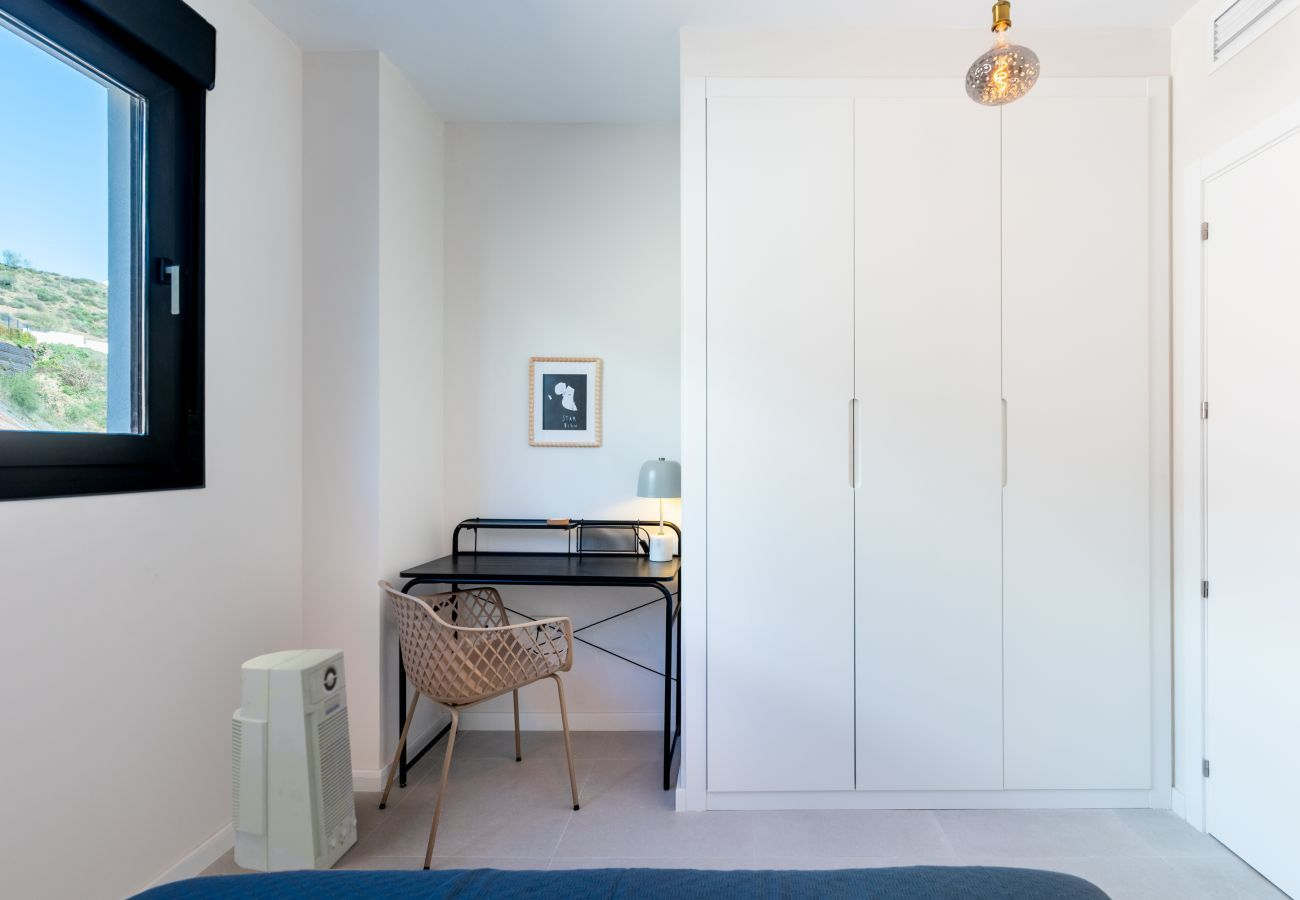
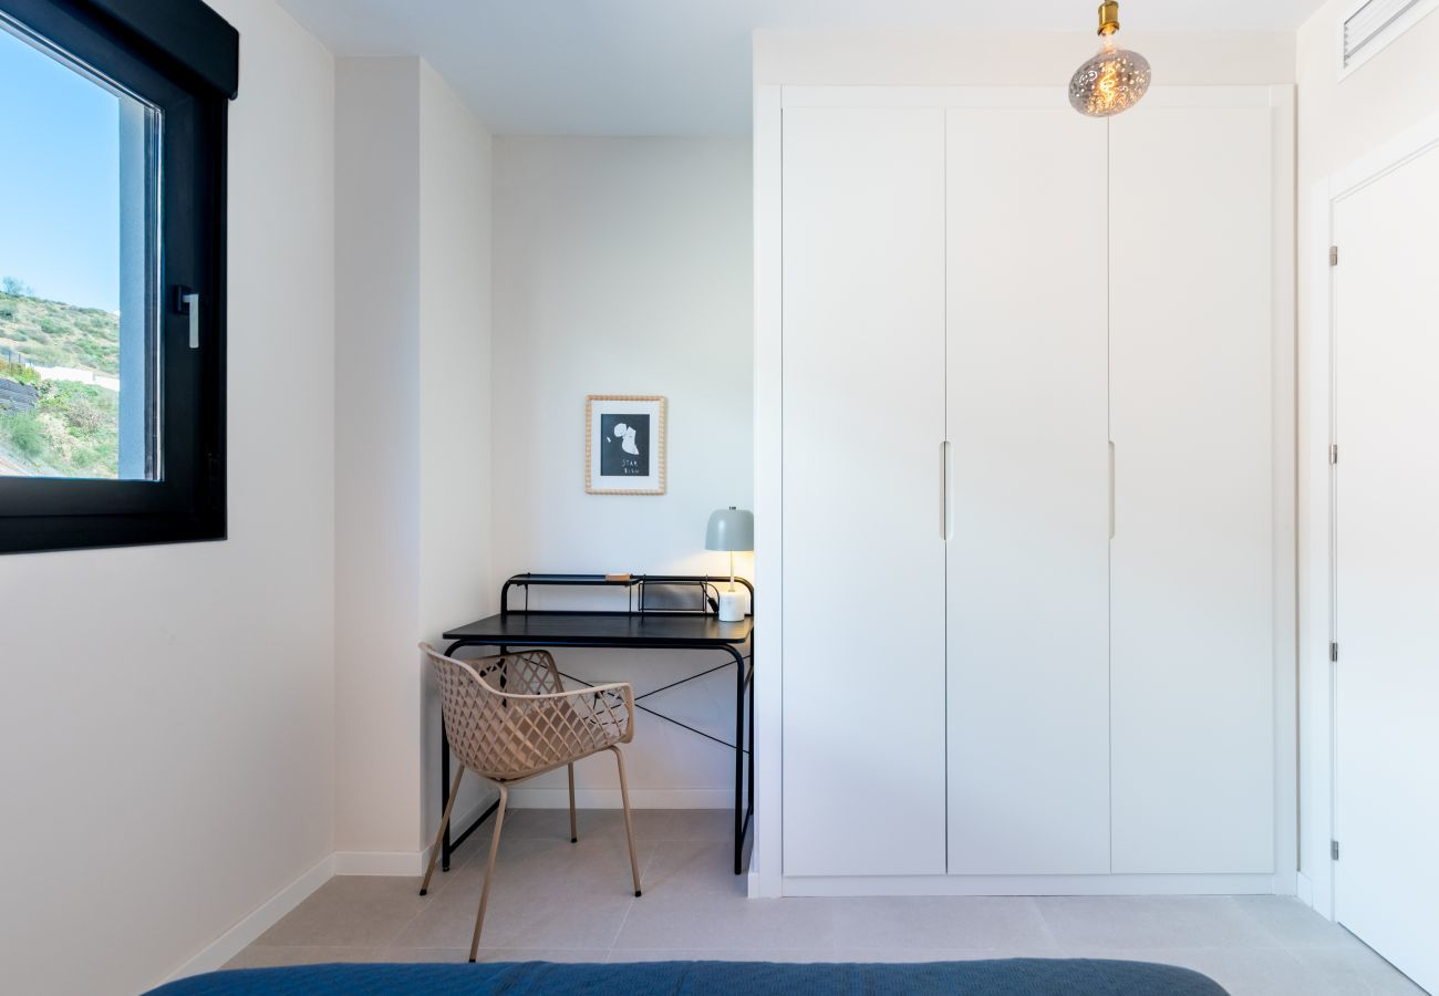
- air purifier (293, 754)
